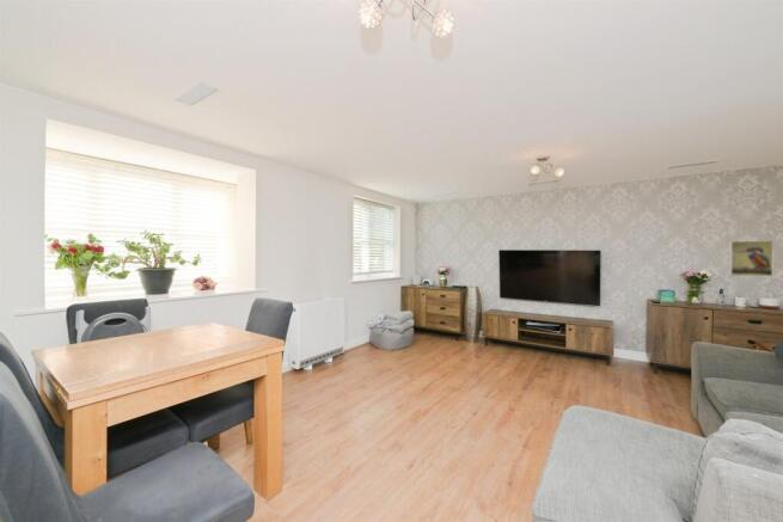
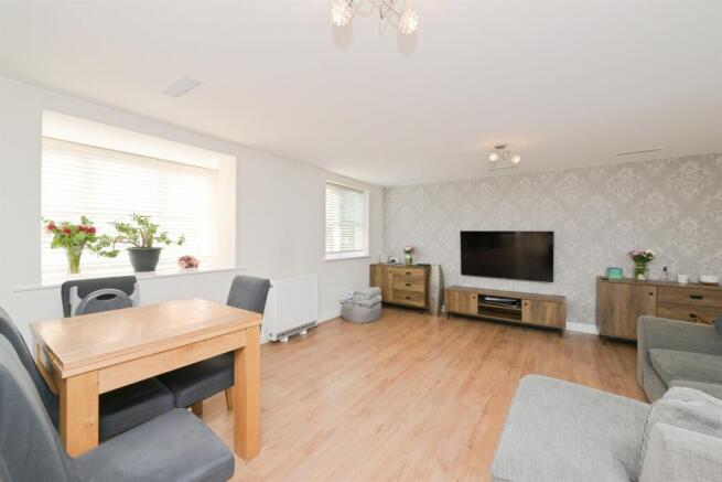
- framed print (751, 258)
